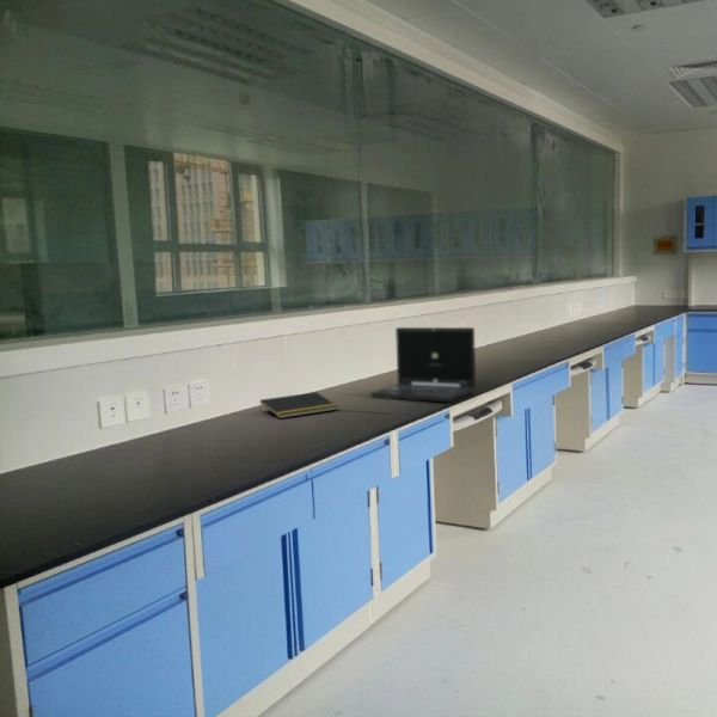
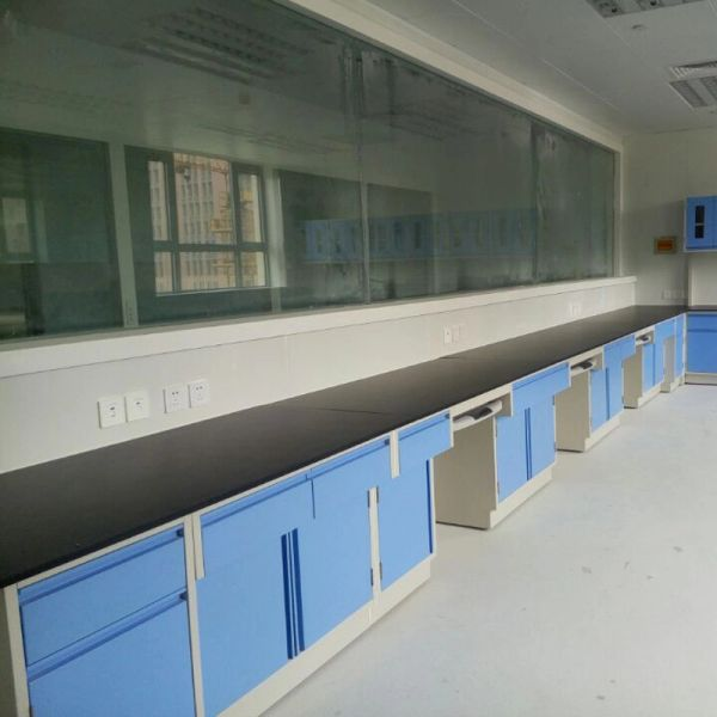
- laptop (422, 362)
- notepad (299, 404)
